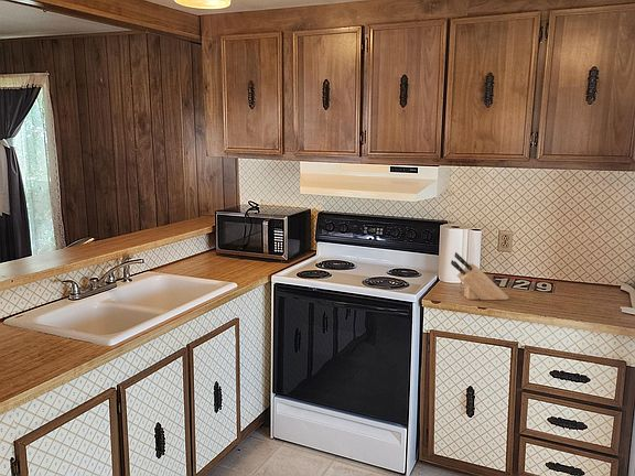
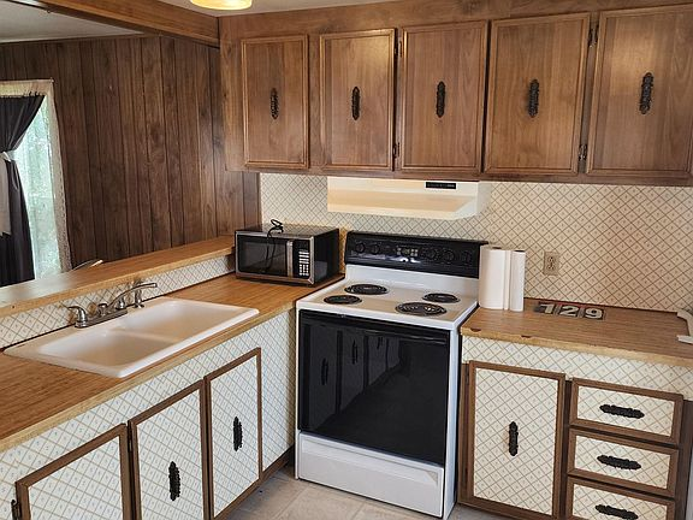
- knife block (478, 275)
